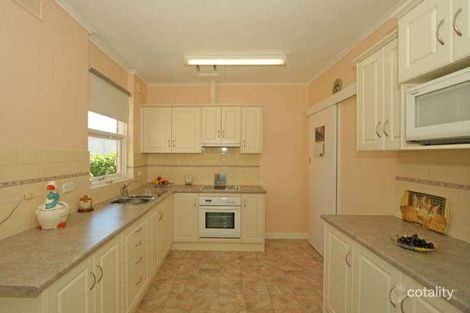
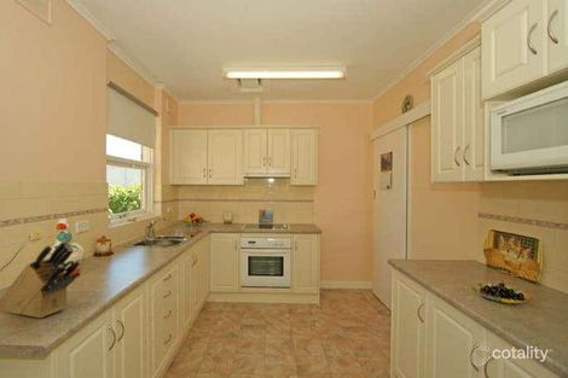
+ knife block (39, 275)
